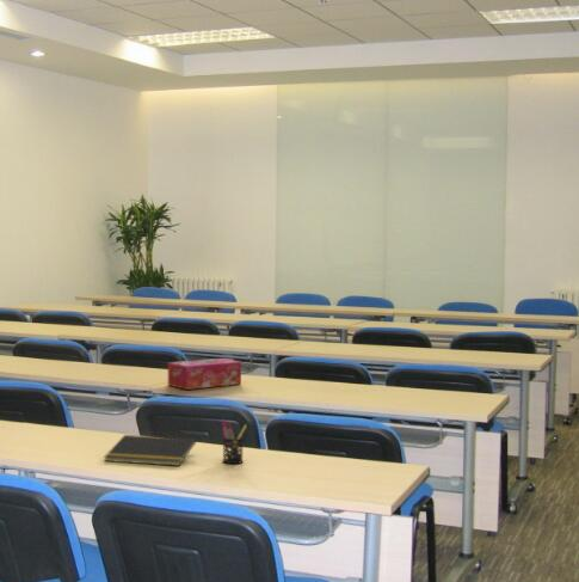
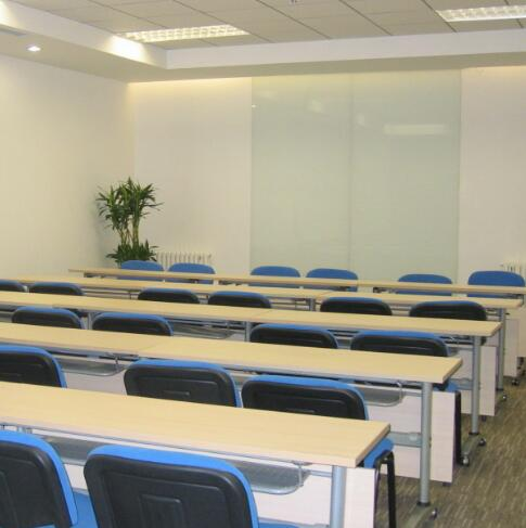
- pen holder (230, 441)
- notepad (150, 449)
- tissue box (204, 373)
